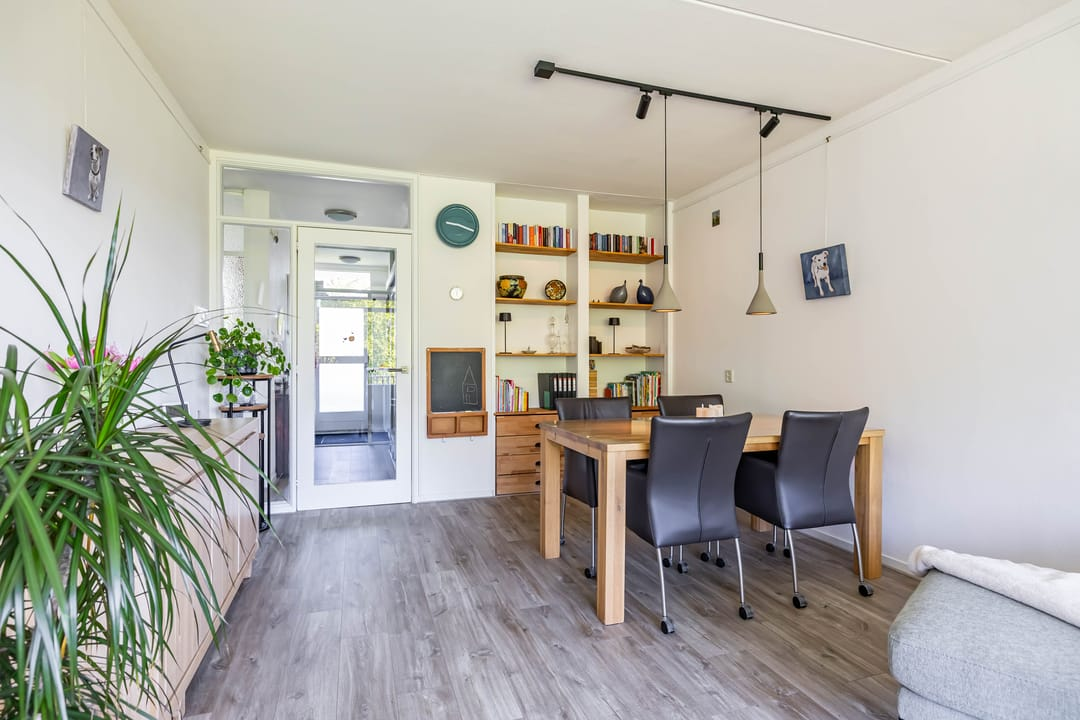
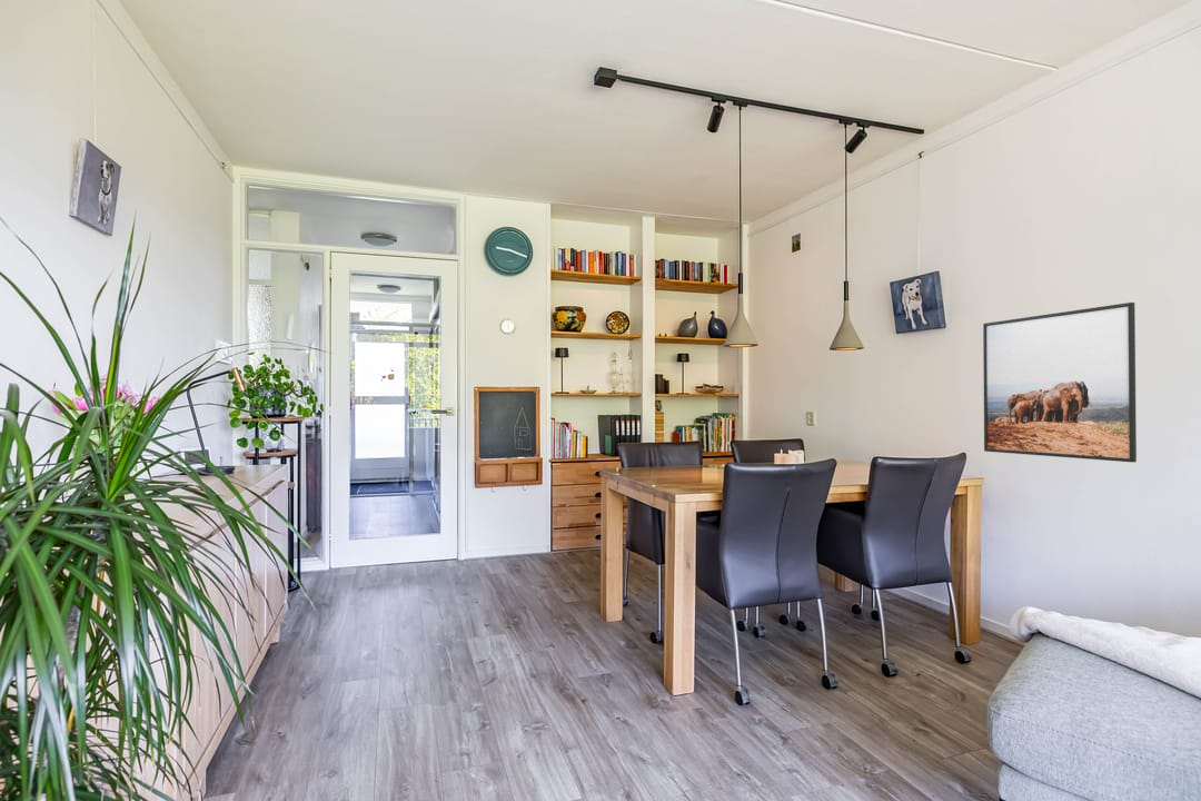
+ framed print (1051, 385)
